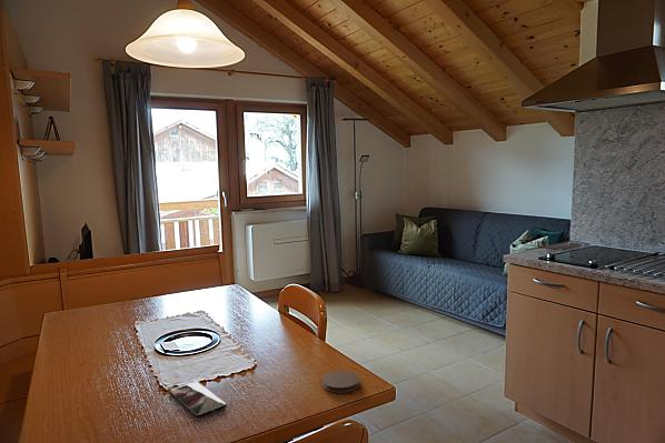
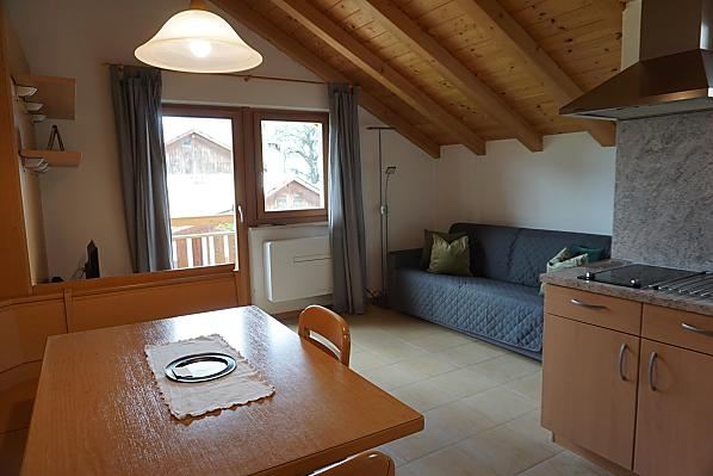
- smartphone (197, 397)
- coaster (340, 381)
